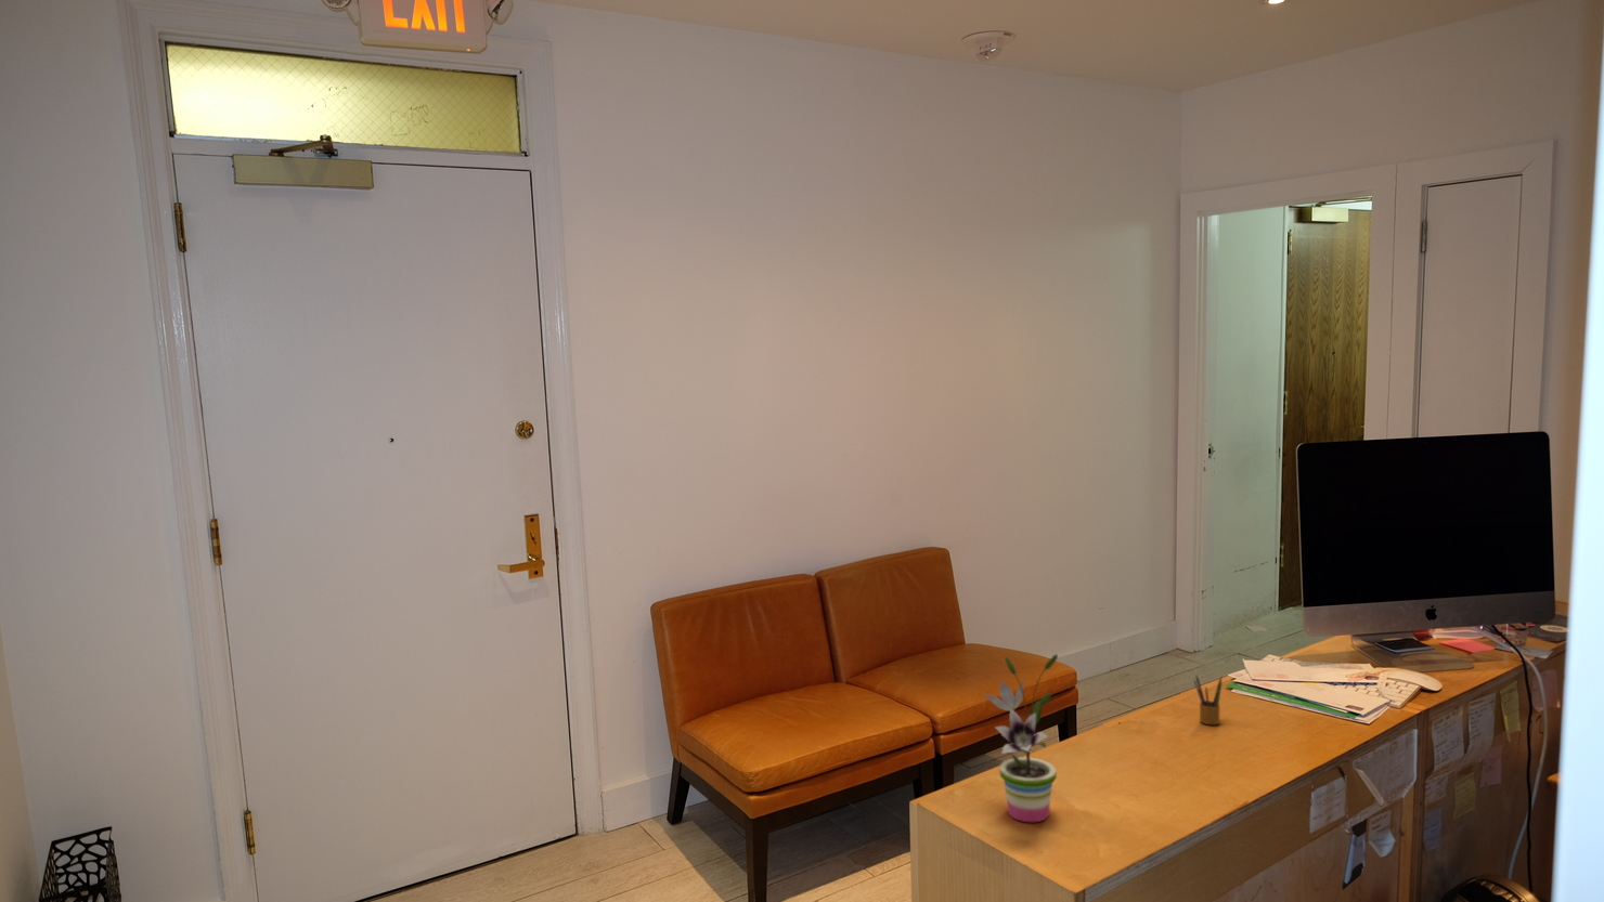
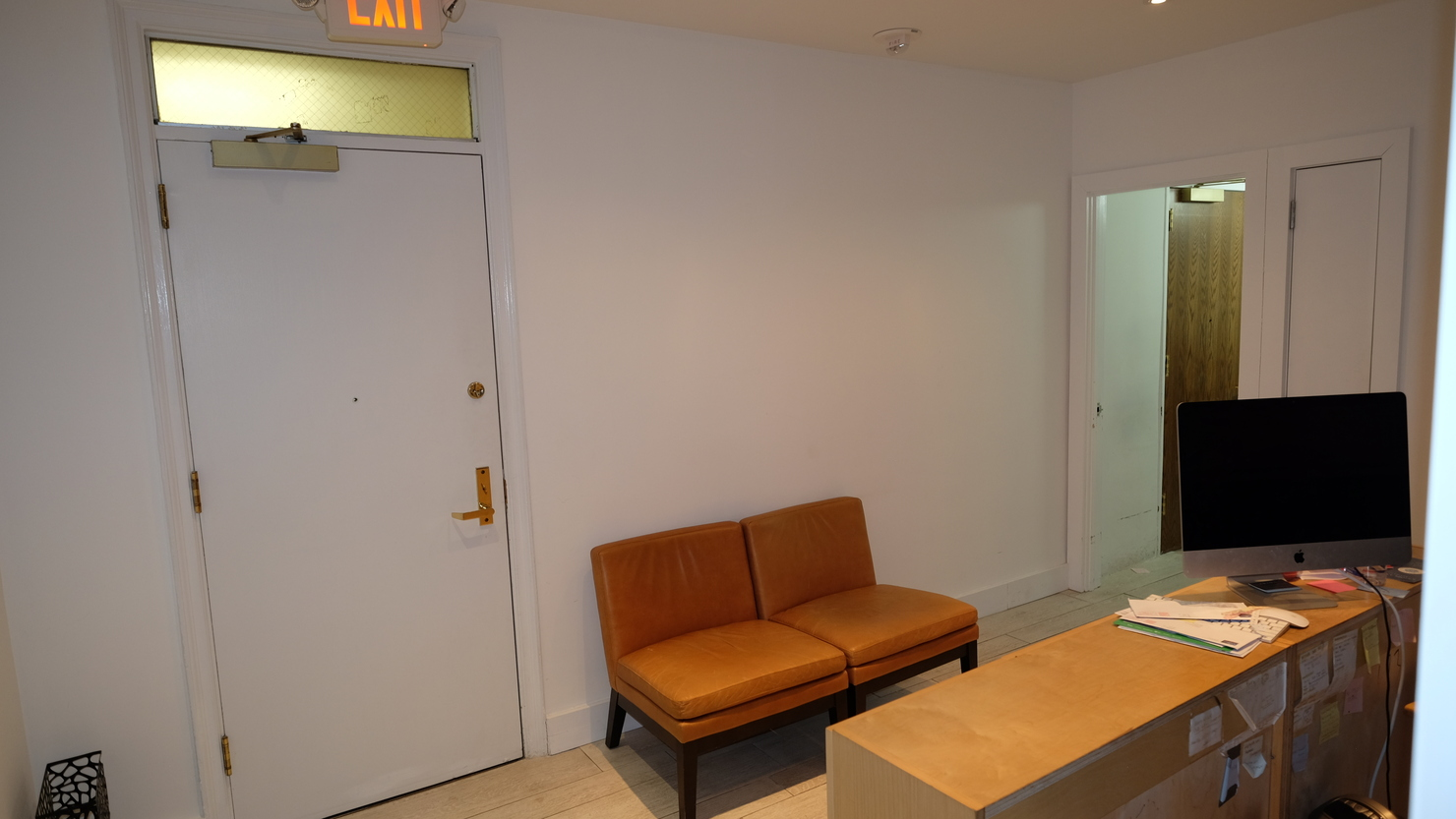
- potted plant (1016, 735)
- pencil box (1210, 700)
